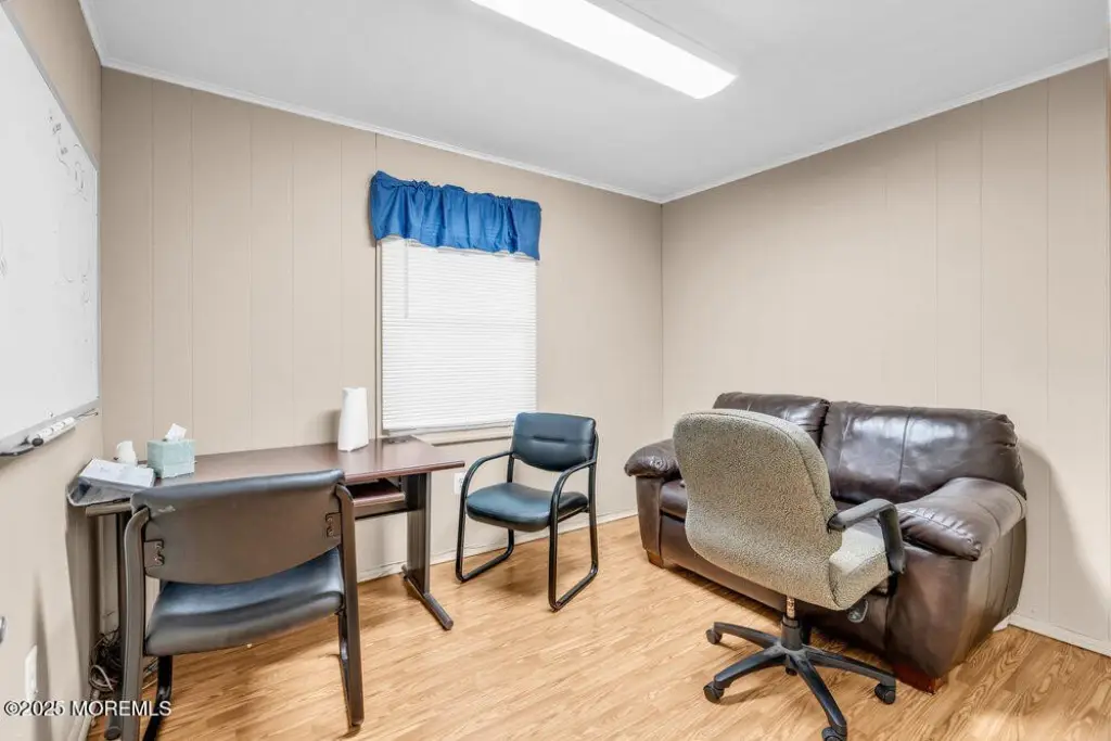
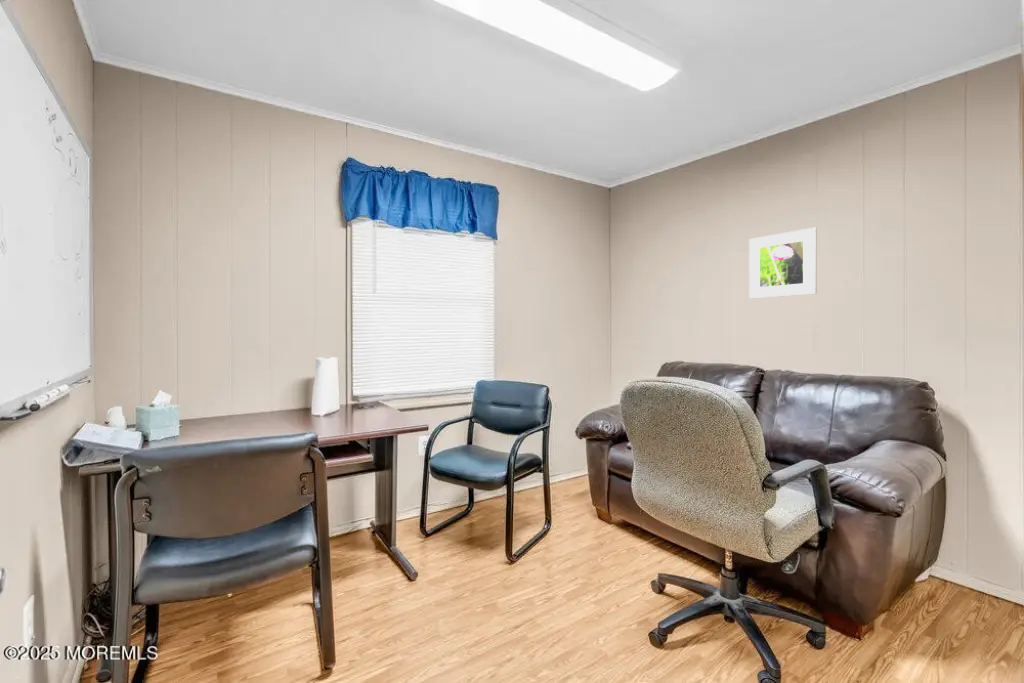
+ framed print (781, 264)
